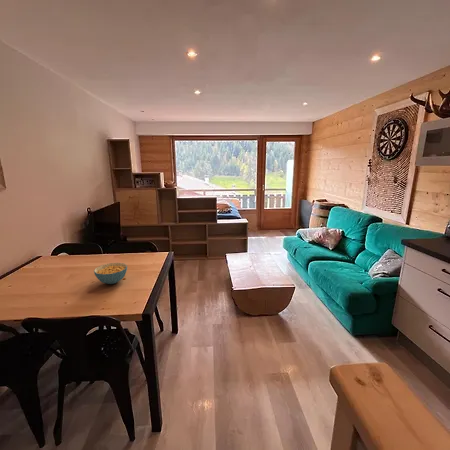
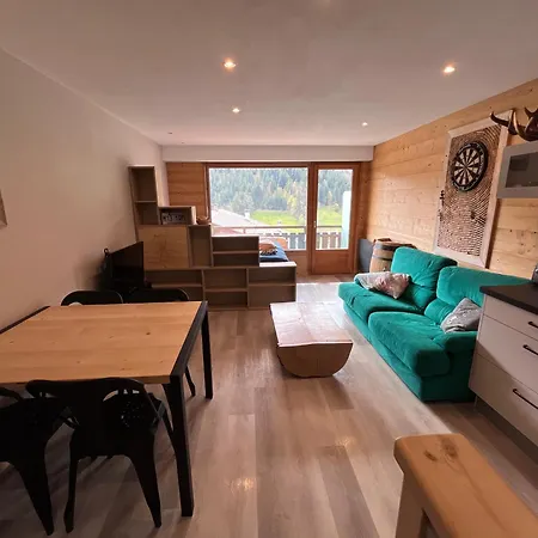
- cereal bowl (111, 275)
